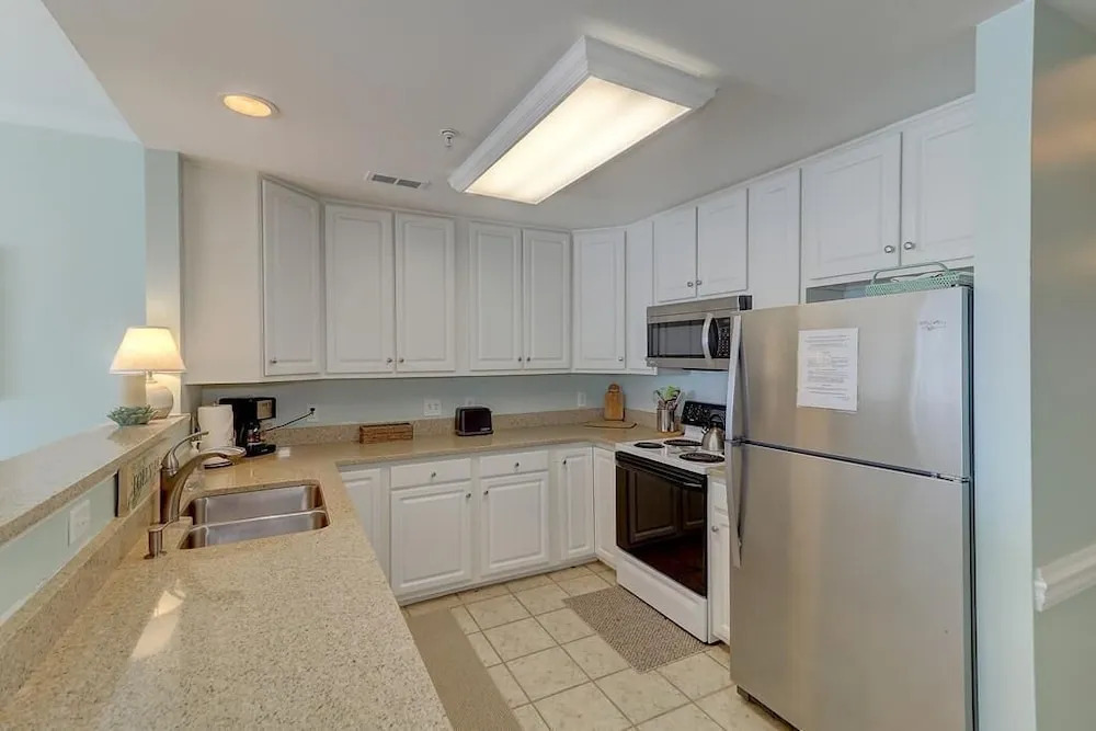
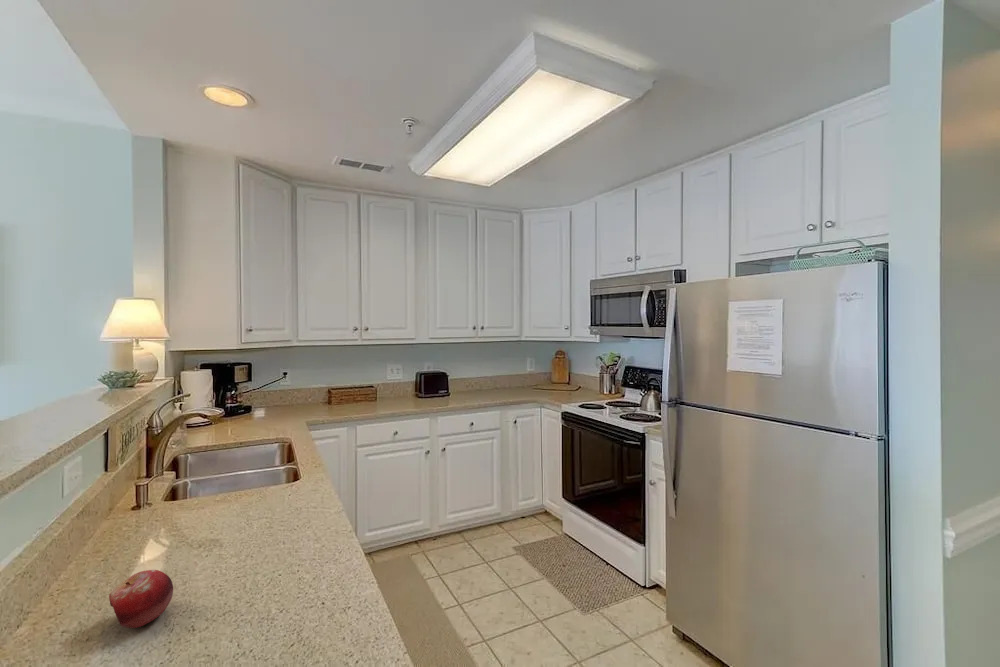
+ fruit (141, 596)
